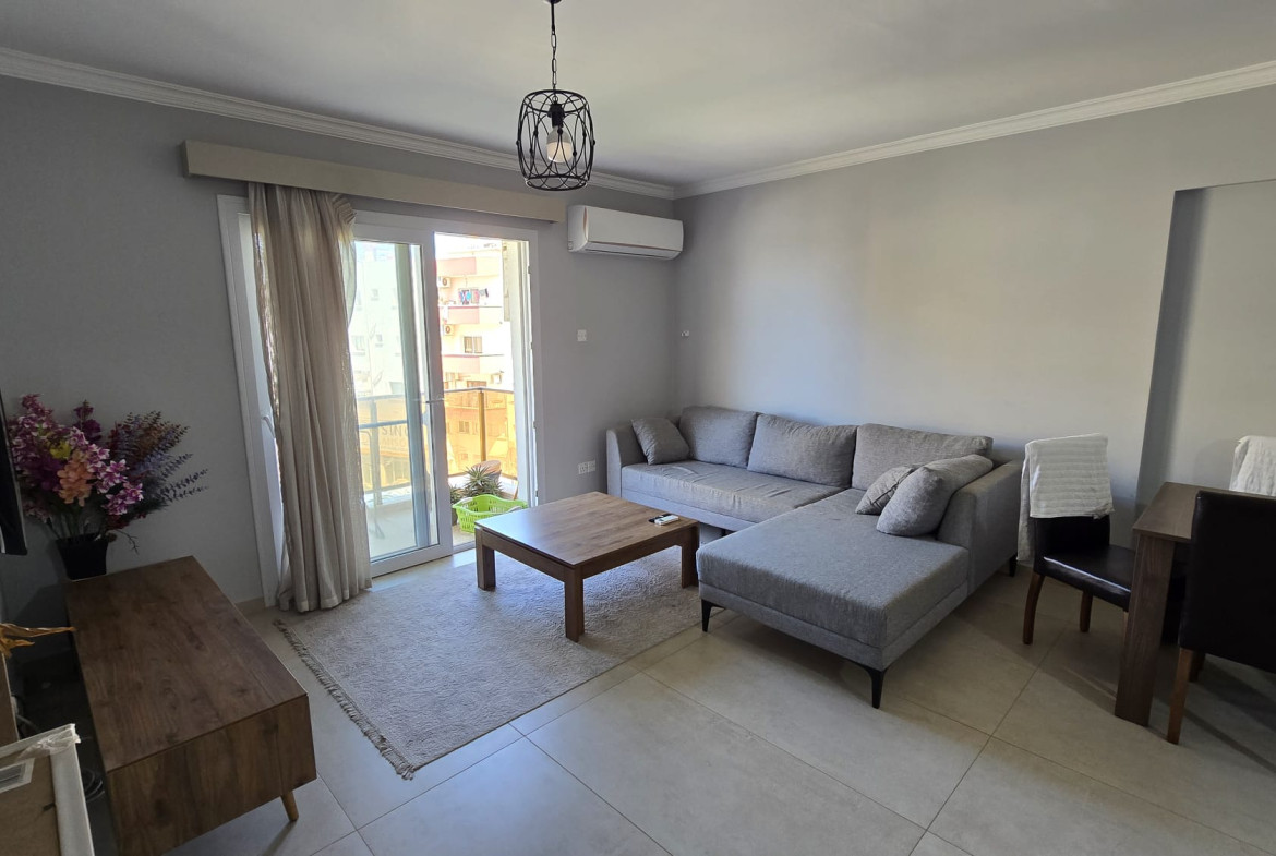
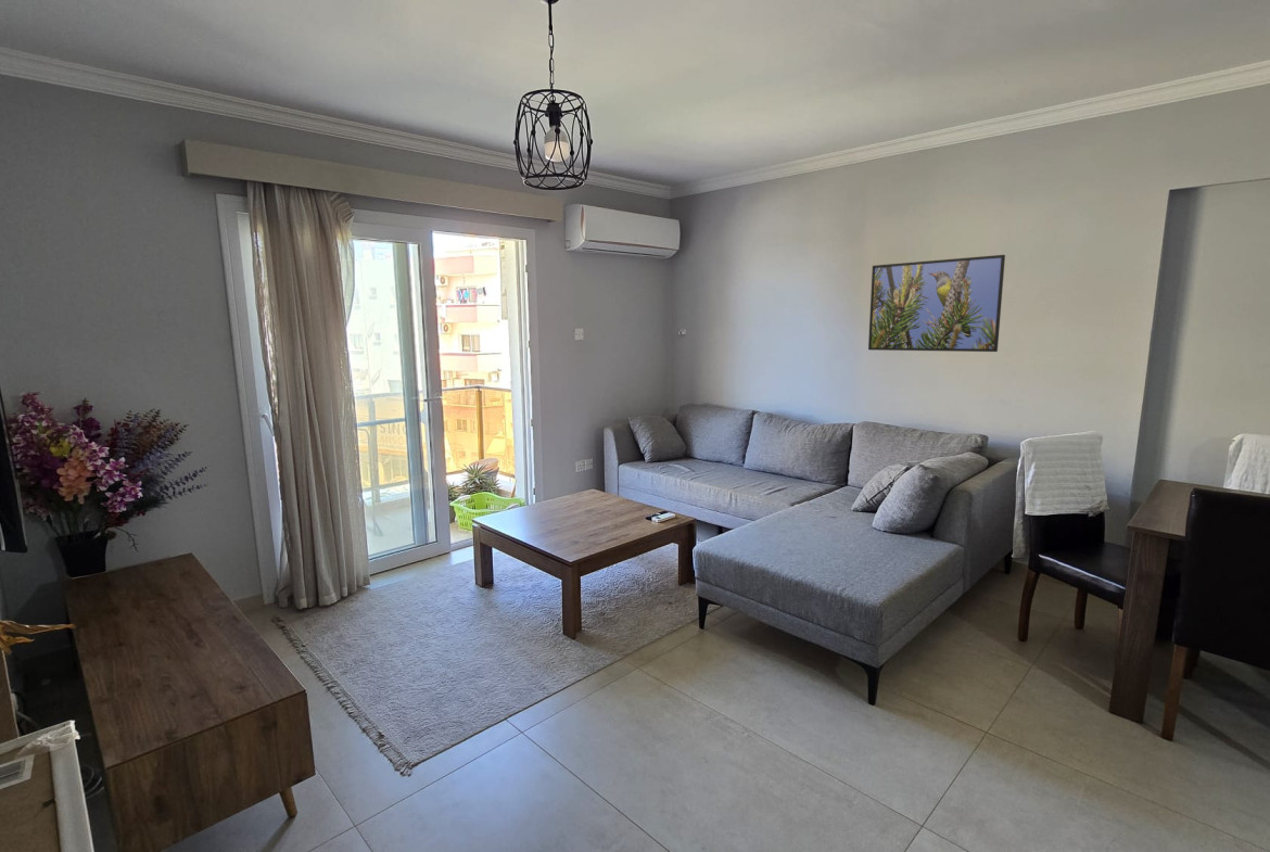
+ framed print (931, 306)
